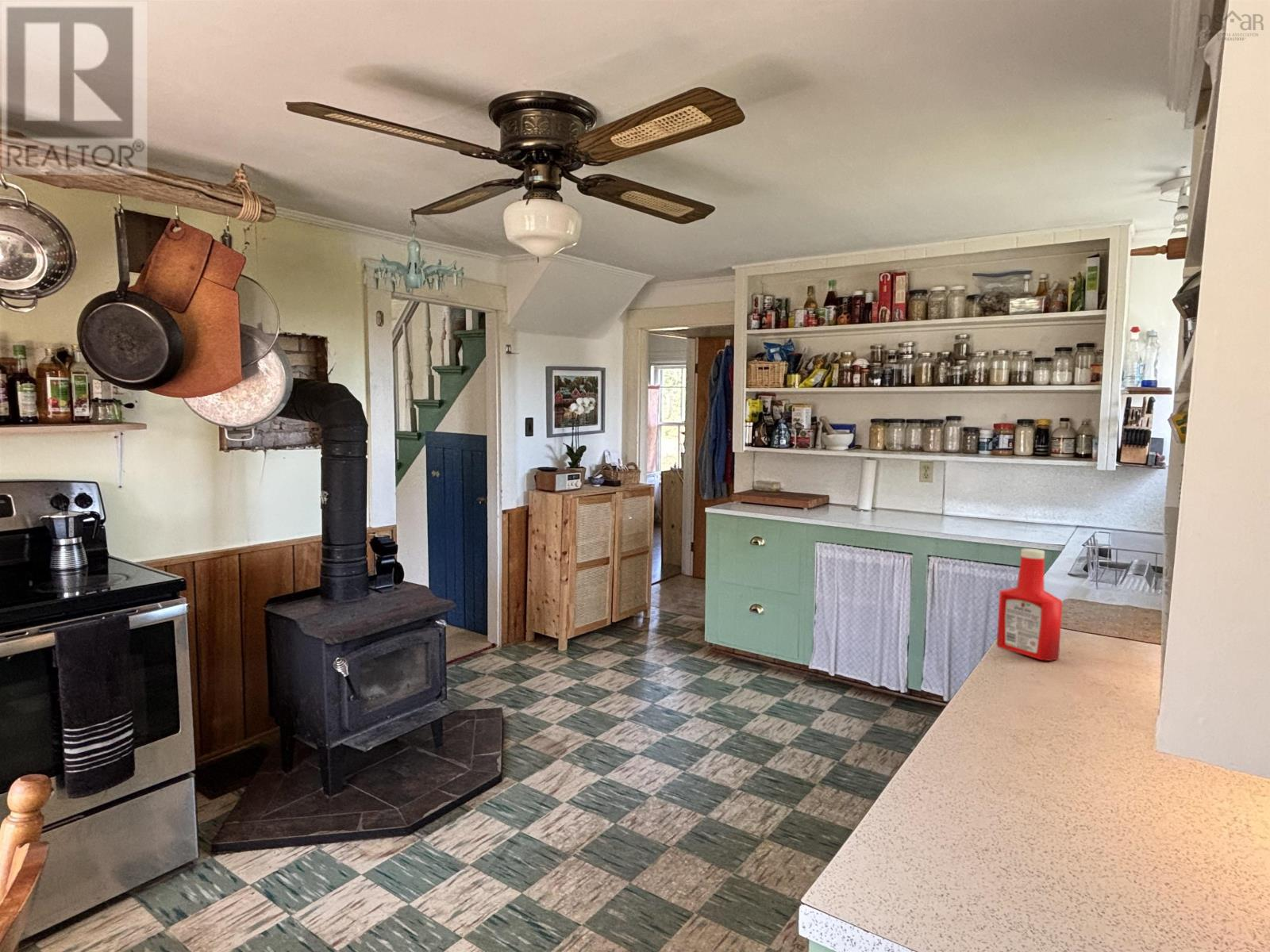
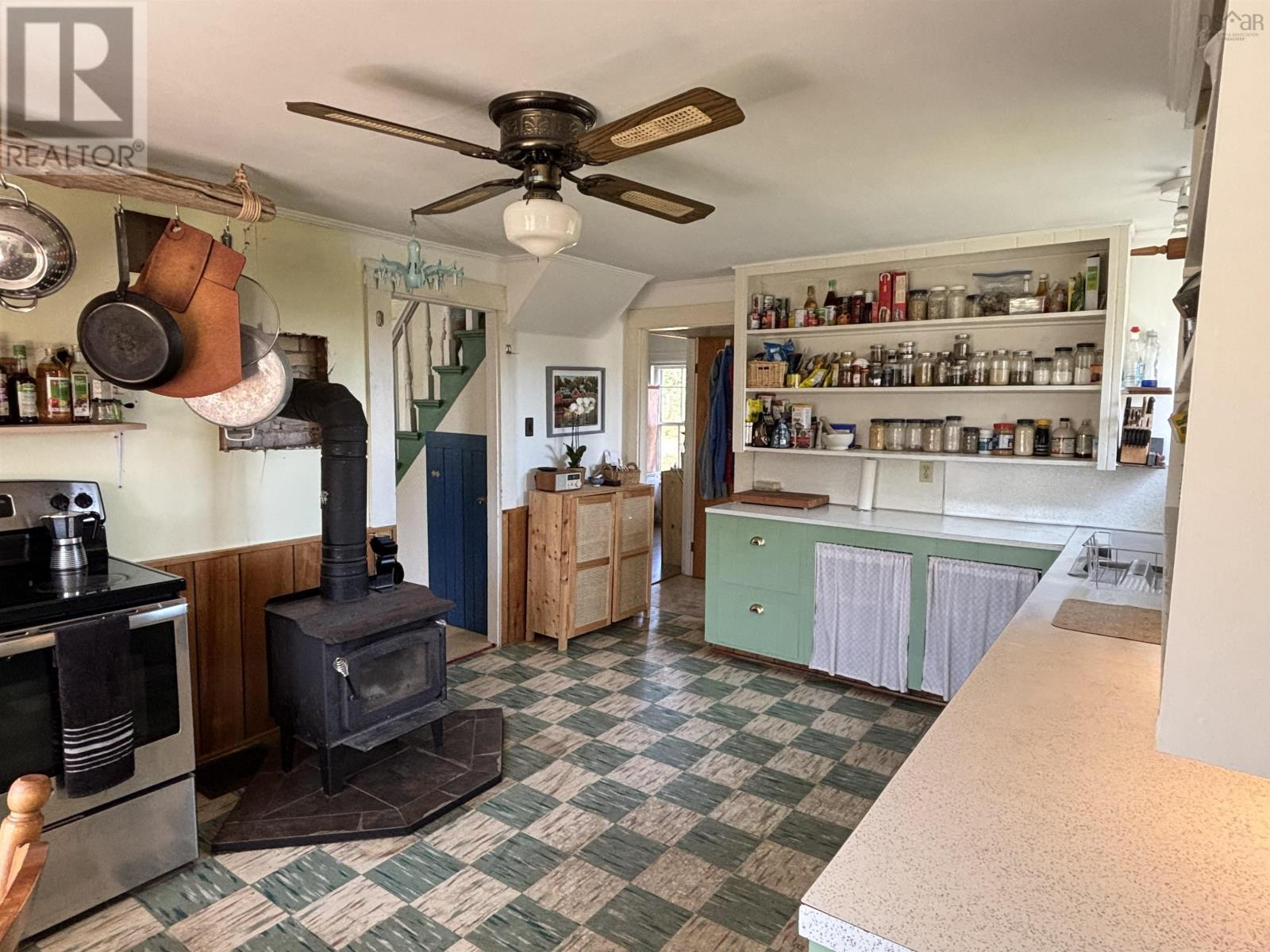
- soap bottle (1029, 601)
